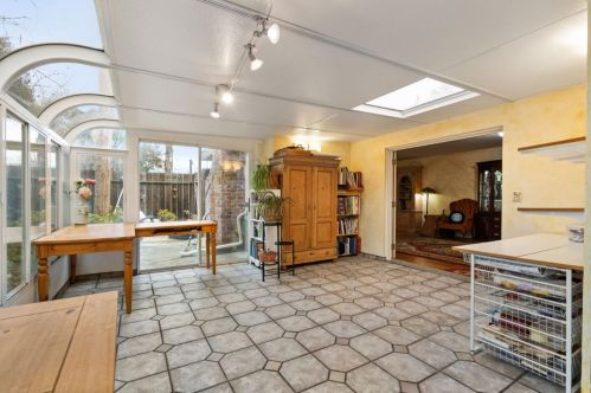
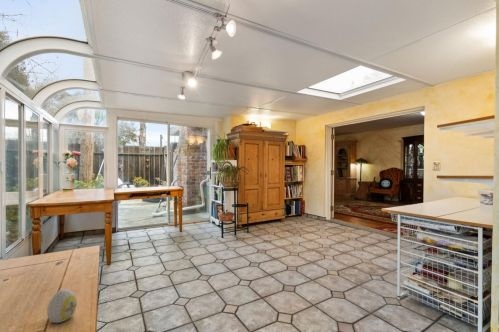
+ decorative egg (62, 303)
